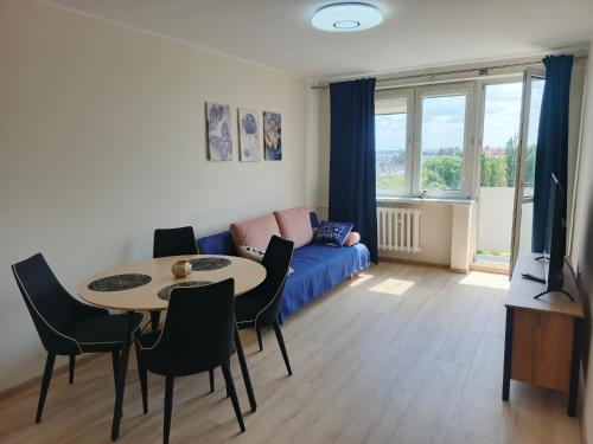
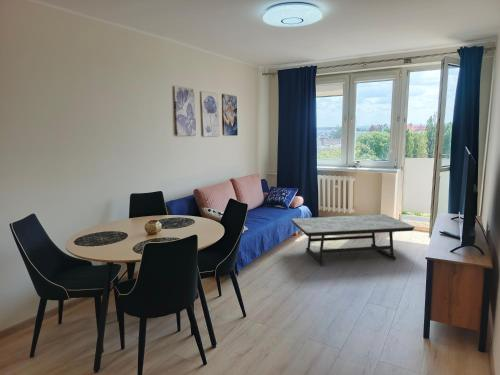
+ coffee table (349, 238)
